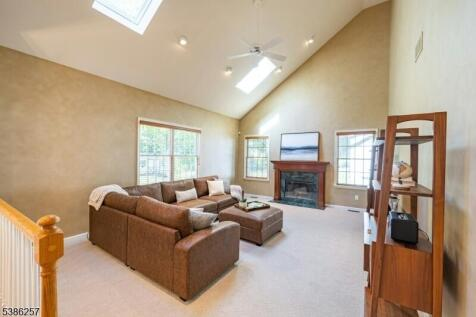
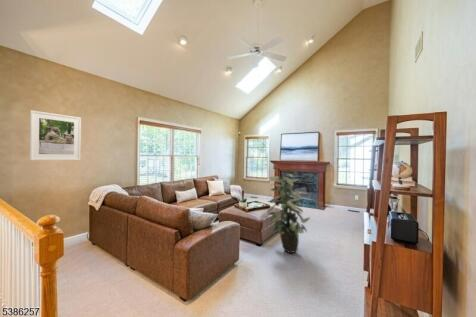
+ indoor plant (286, 212)
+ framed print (57, 137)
